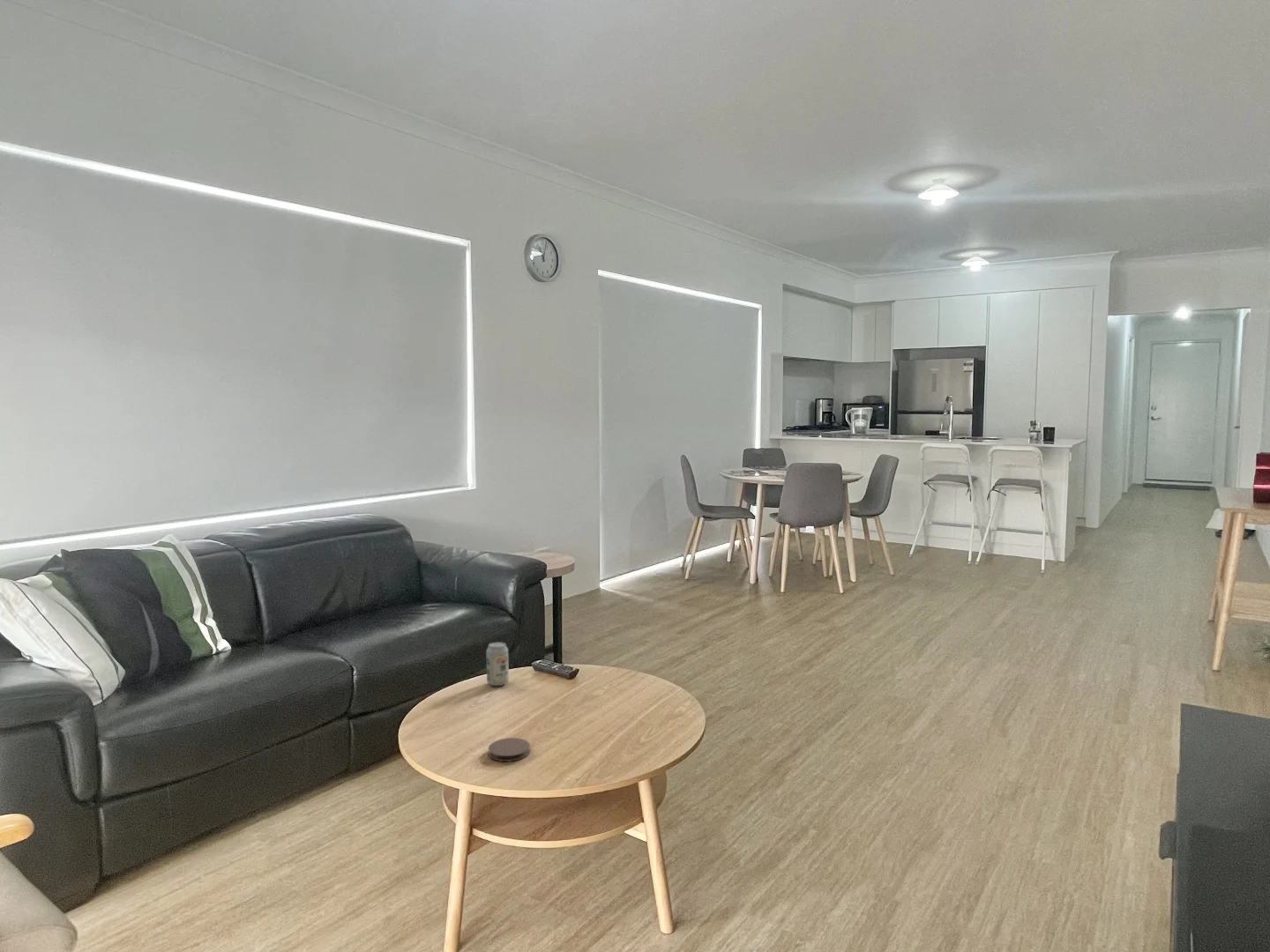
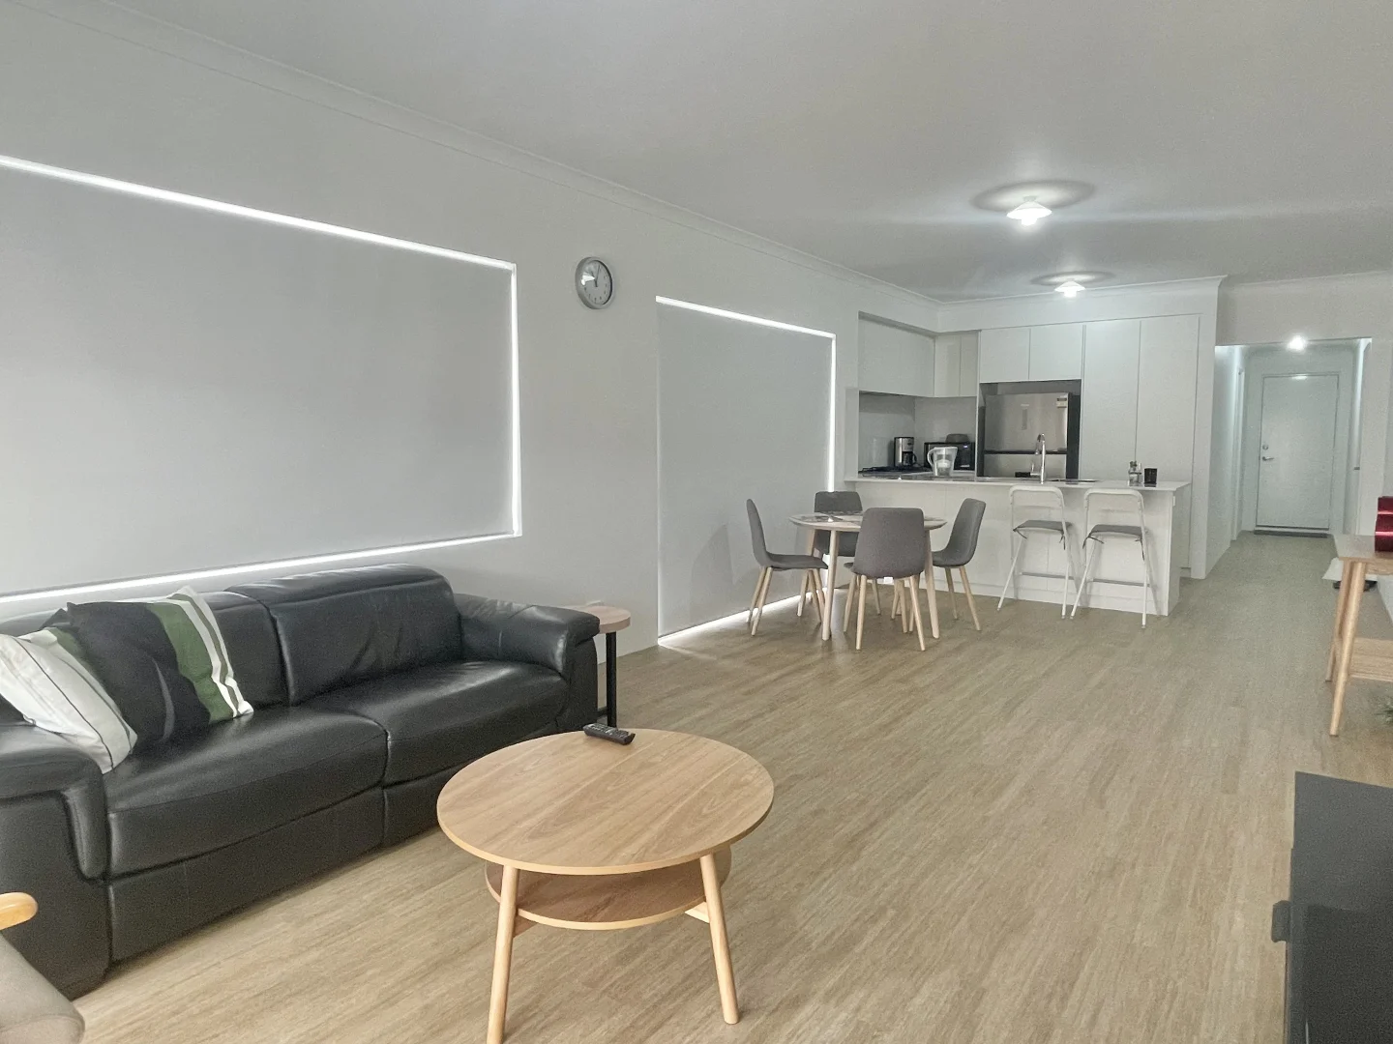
- coaster (509, 749)
- beverage can (497, 664)
